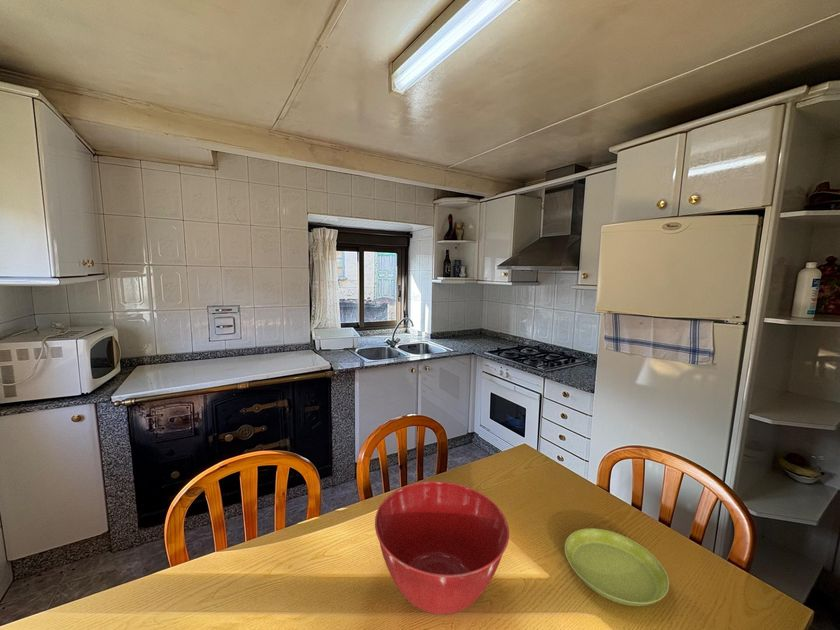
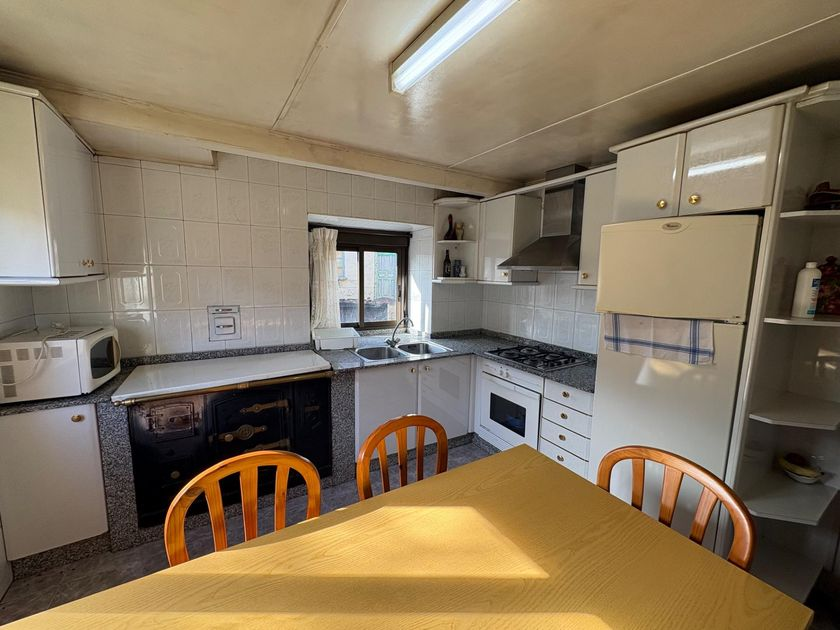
- mixing bowl (440, 551)
- saucer (613, 566)
